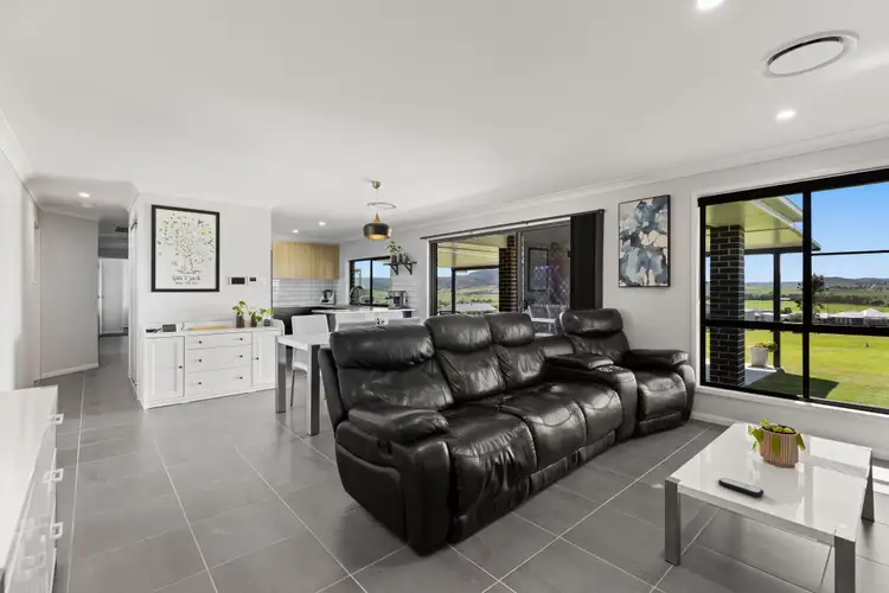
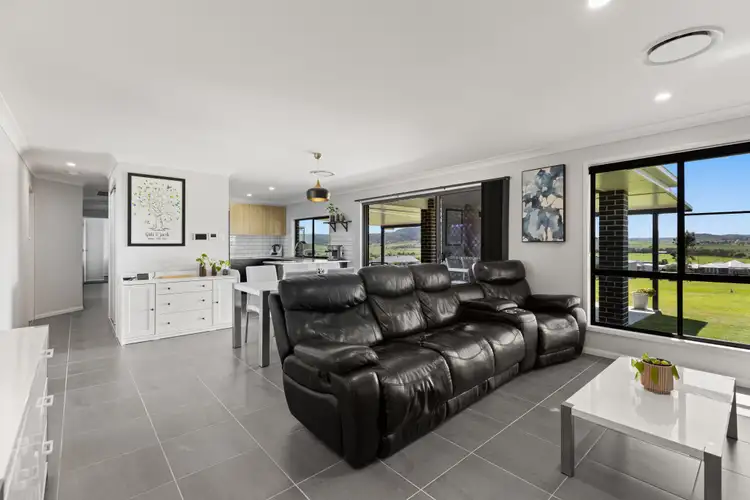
- remote control (740, 486)
